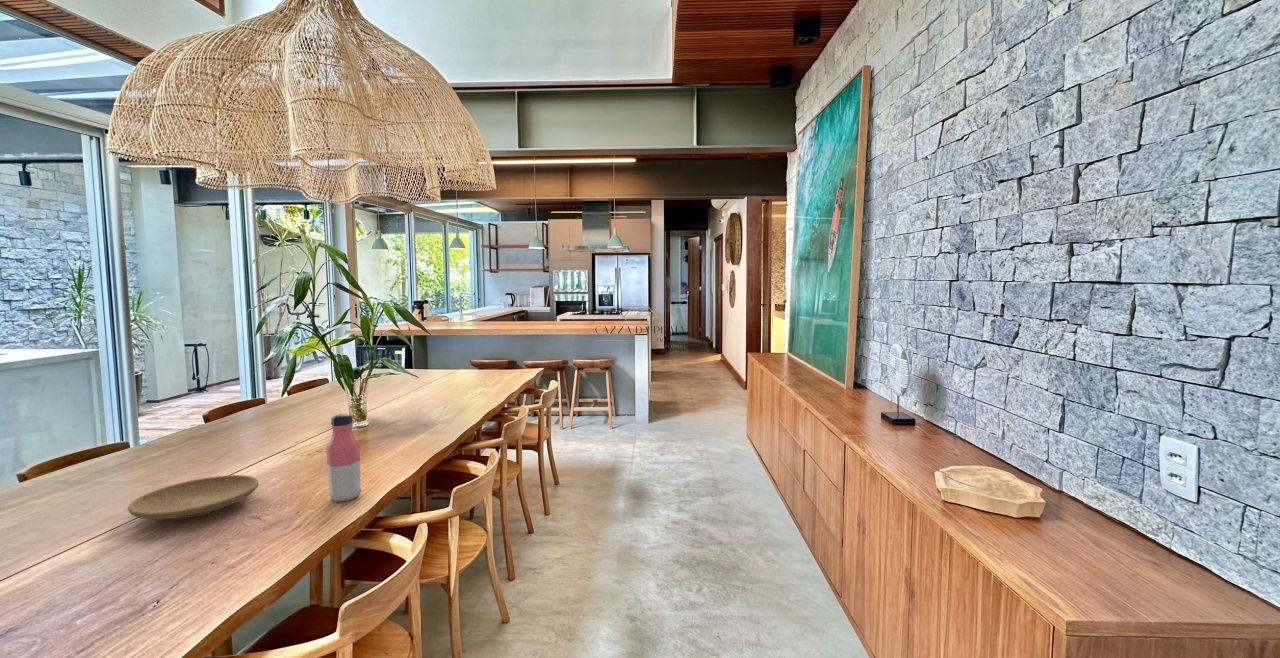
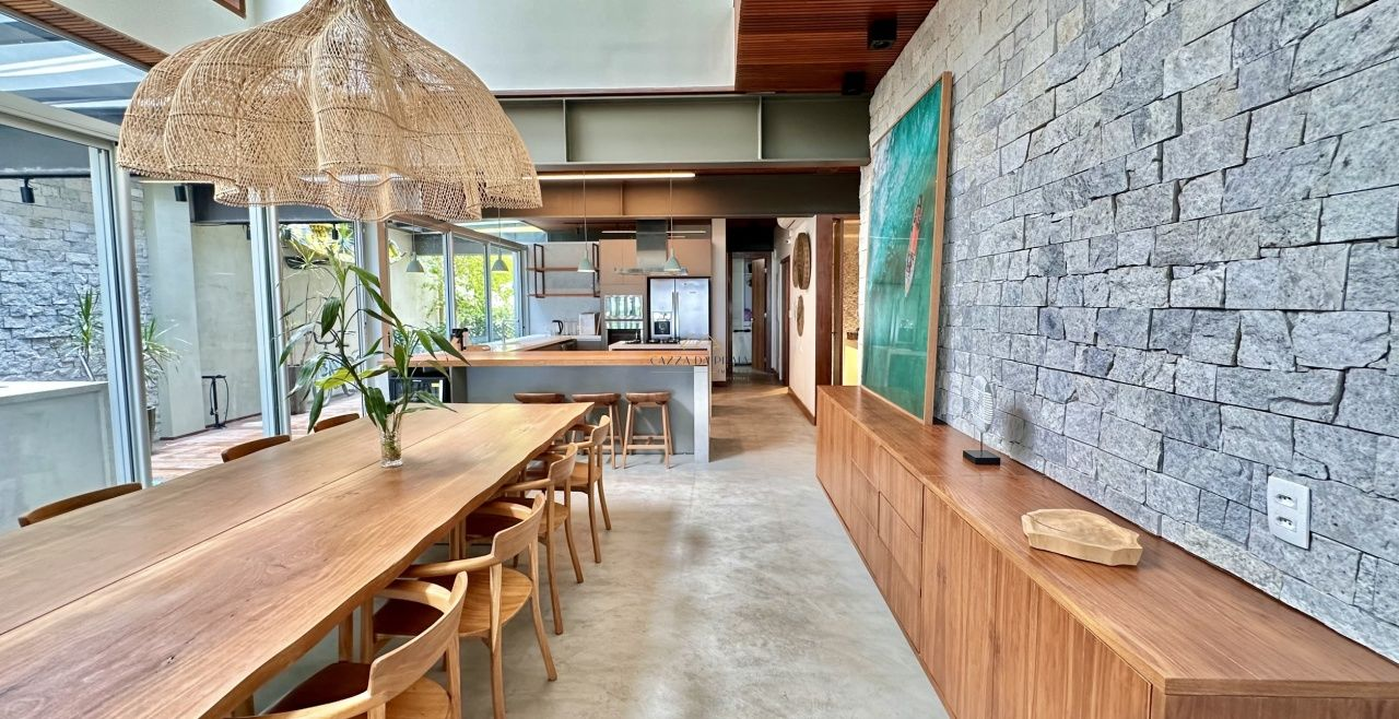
- water bottle (343, 456)
- plate (197, 500)
